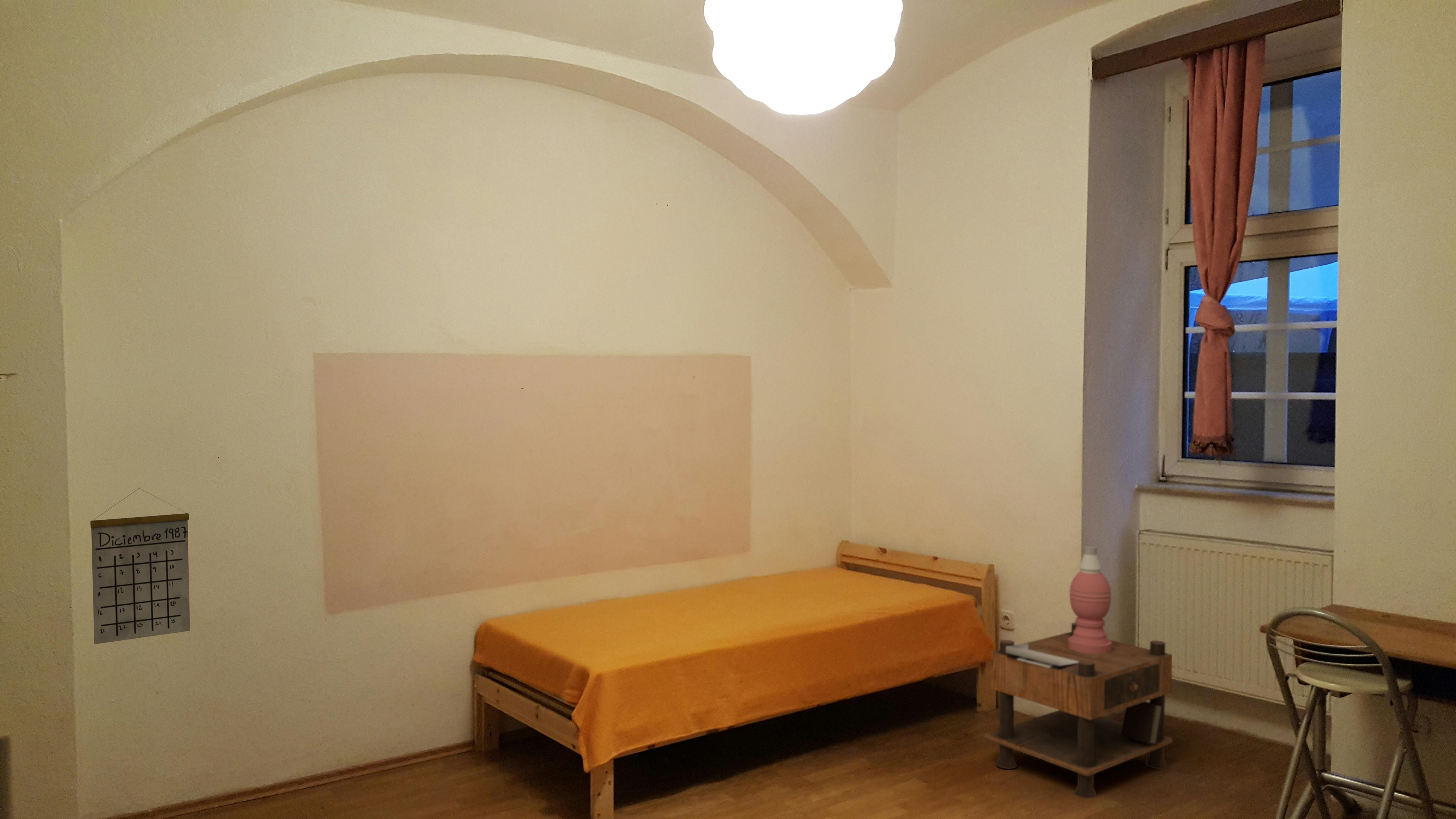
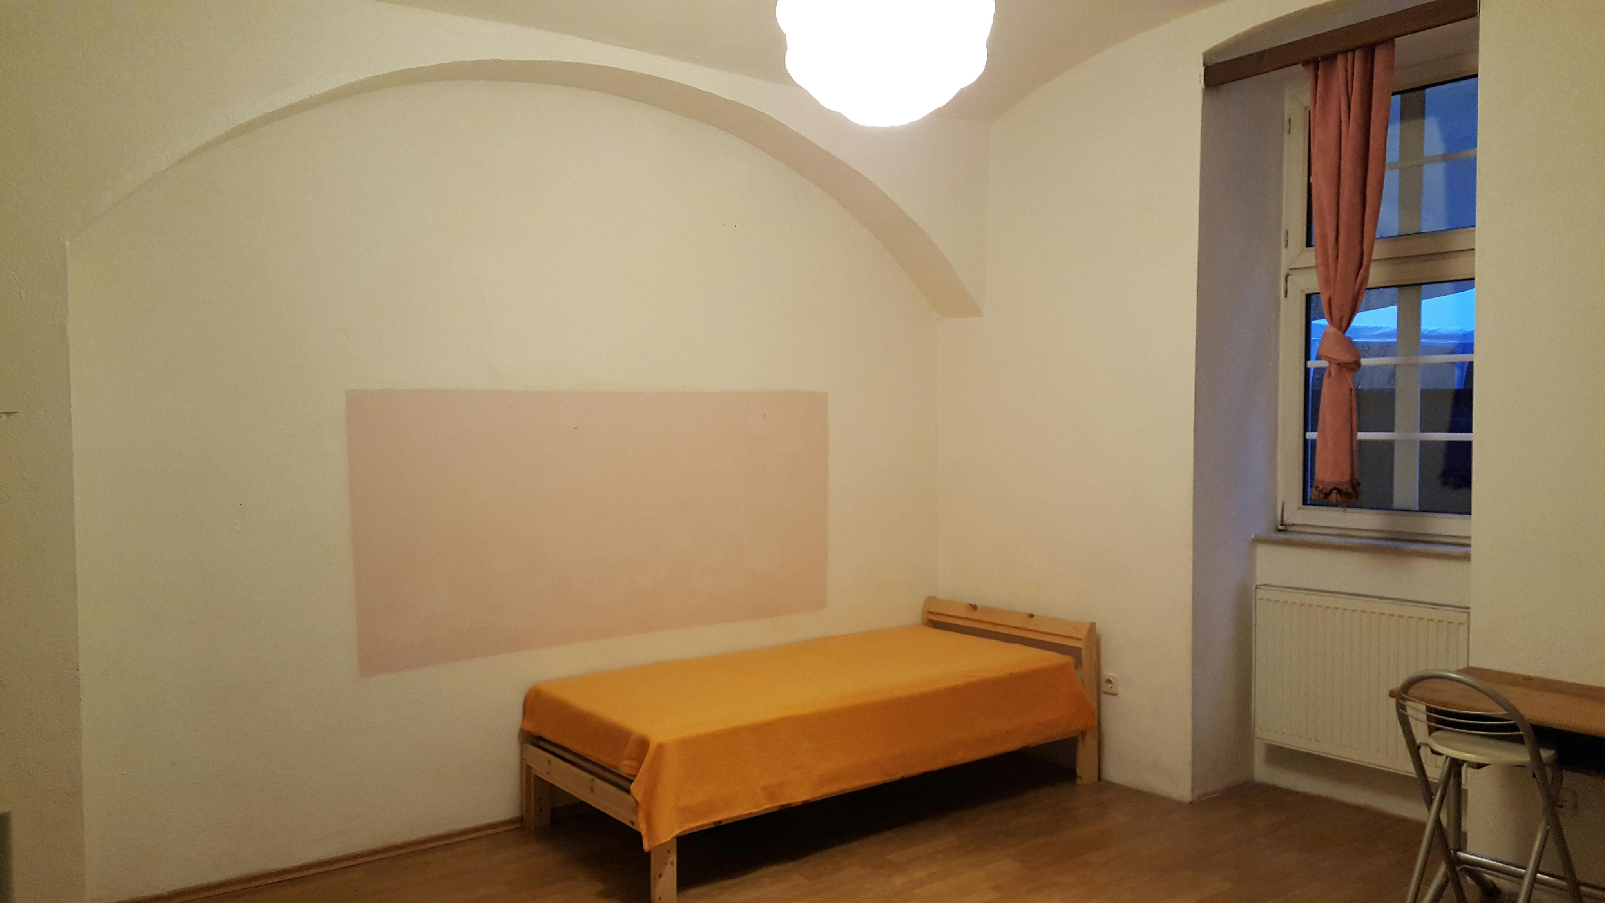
- table lamp (1090, 597)
- book (1043, 654)
- nightstand (1080, 703)
- calendar (142, 563)
